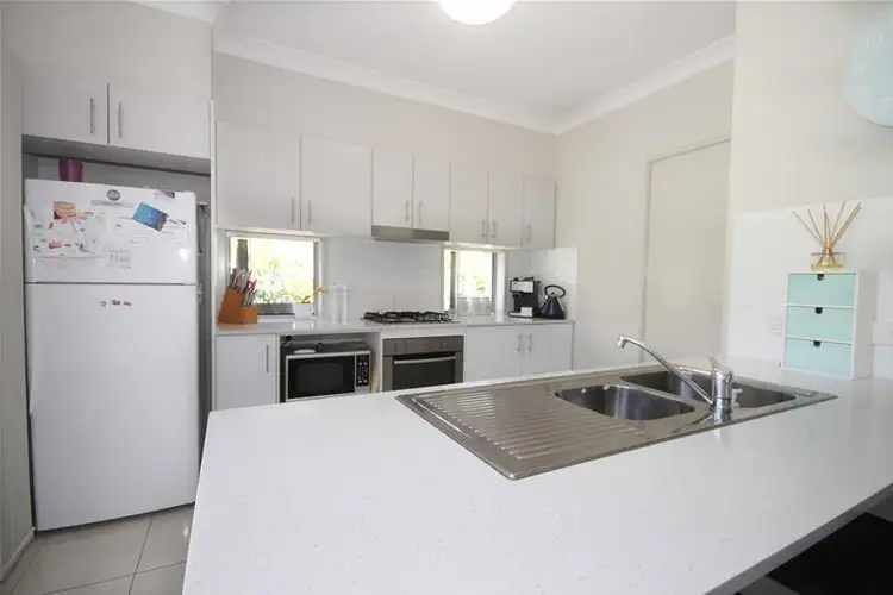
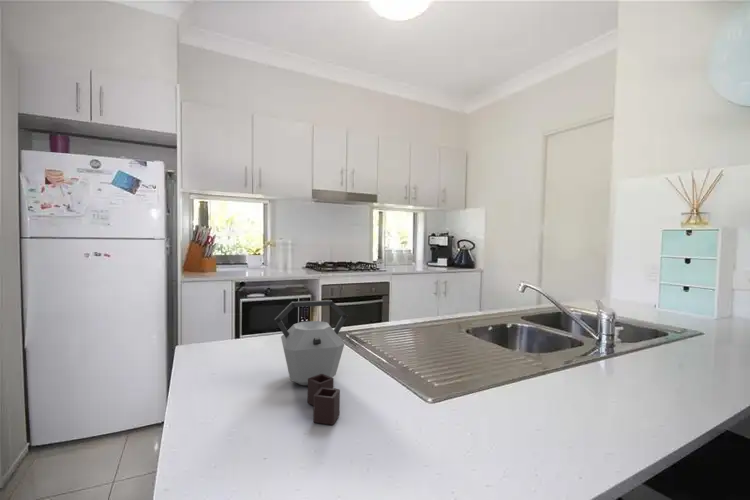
+ kettle (317, 350)
